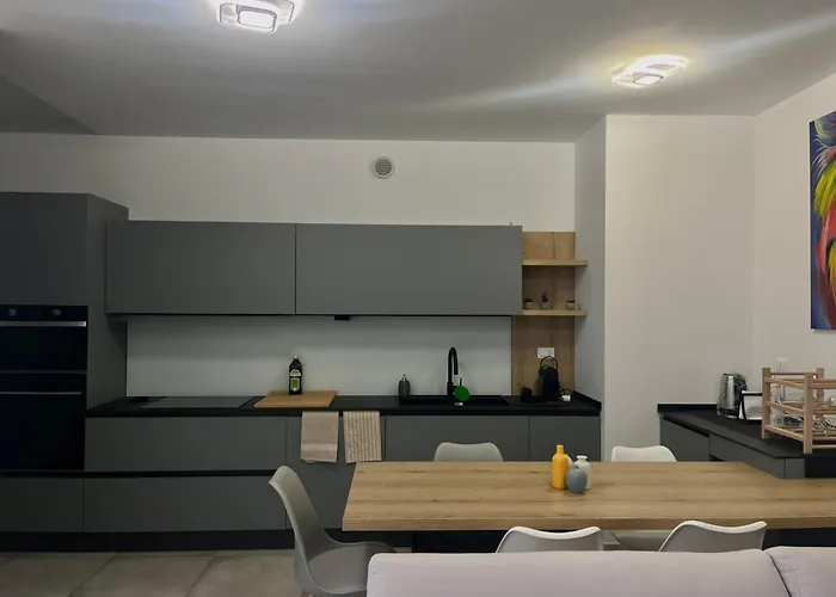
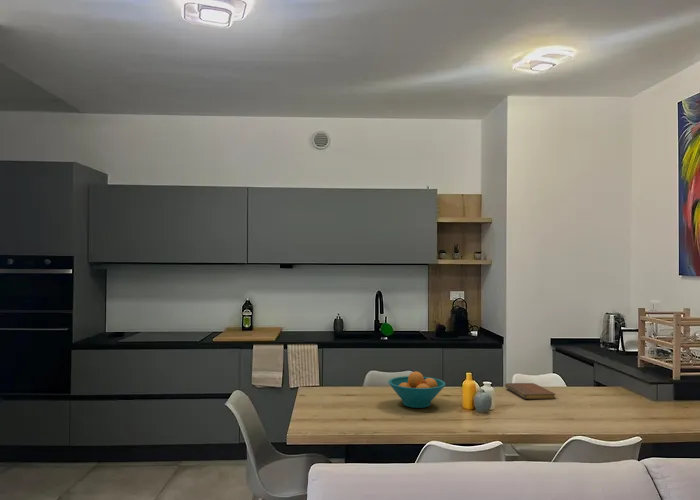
+ fruit bowl (416, 388)
+ notebook (529, 390)
